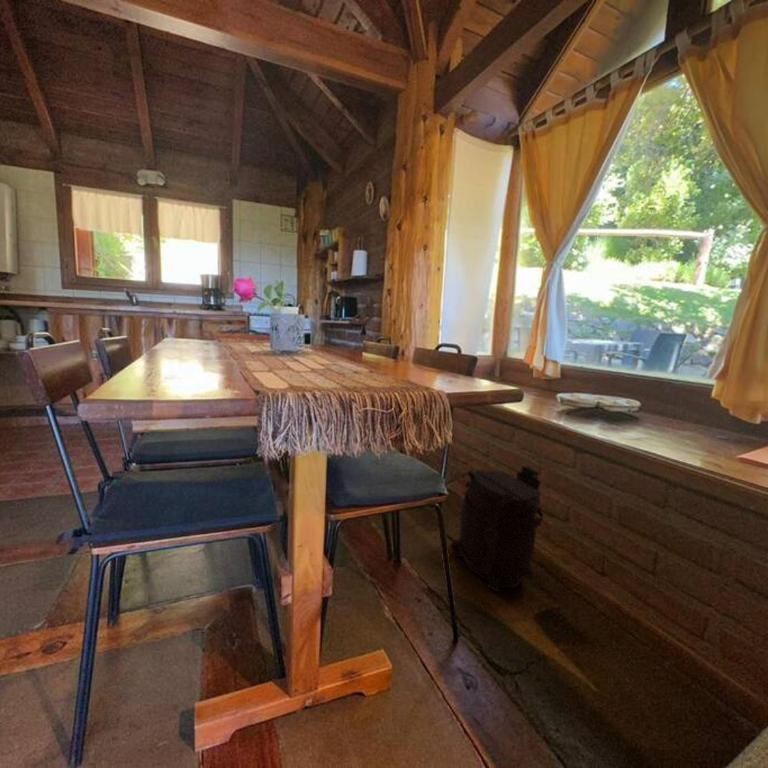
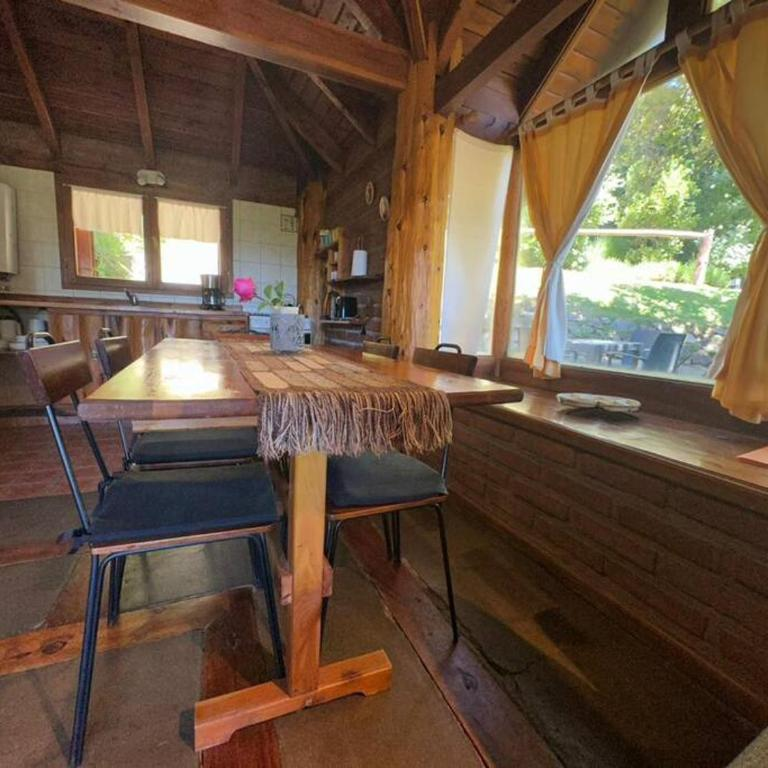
- backpack (496, 520)
